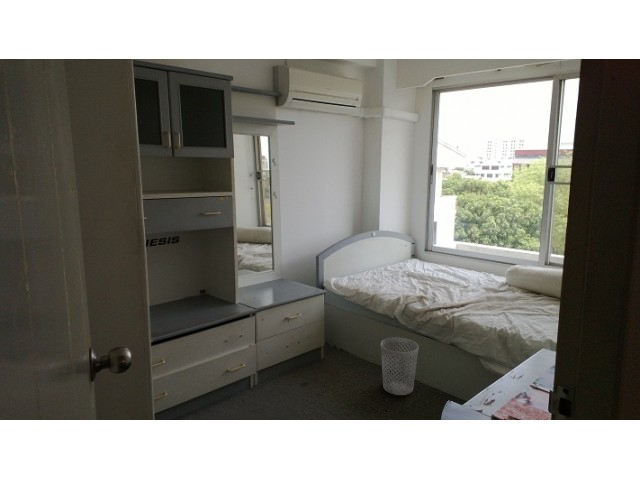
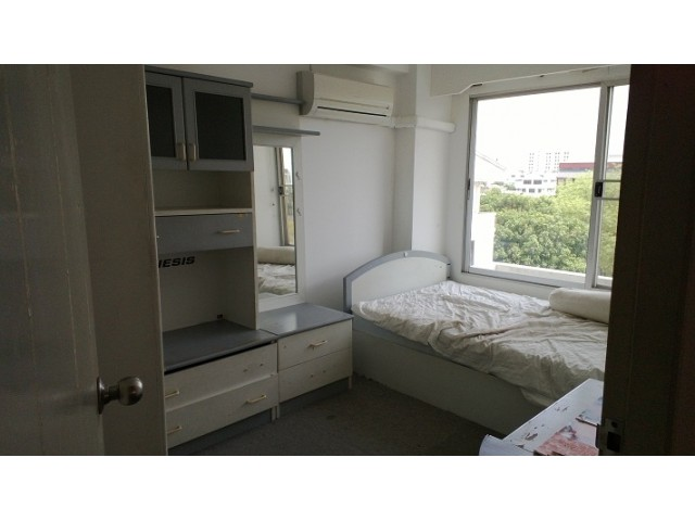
- wastebasket (398, 366)
